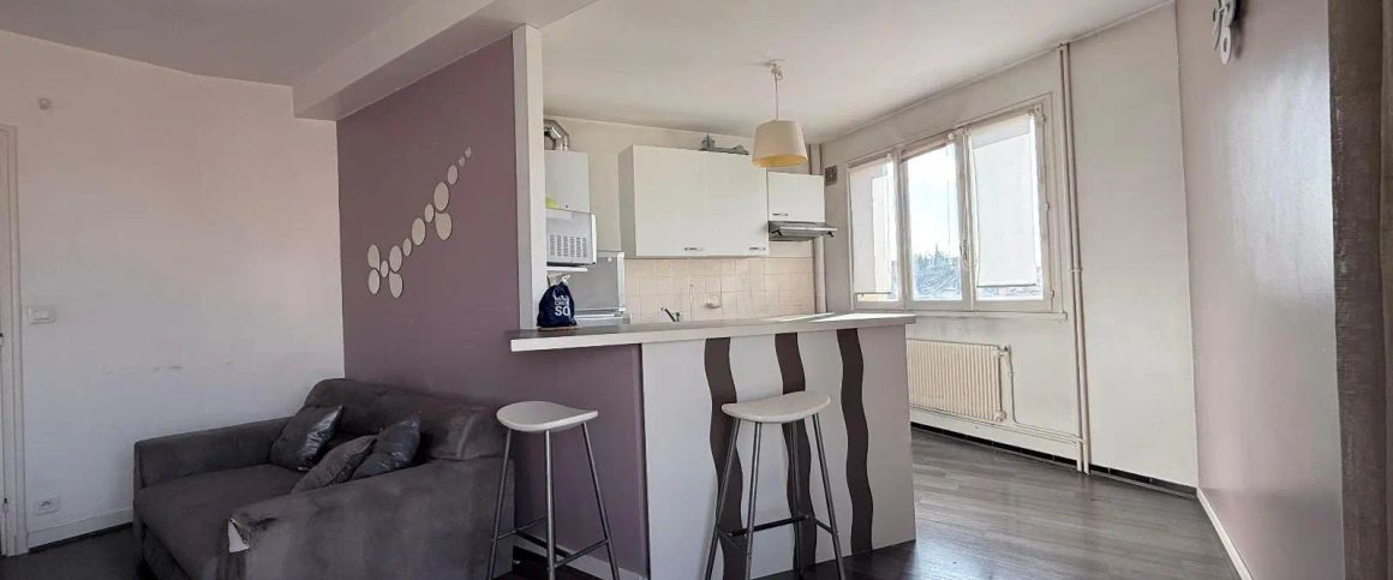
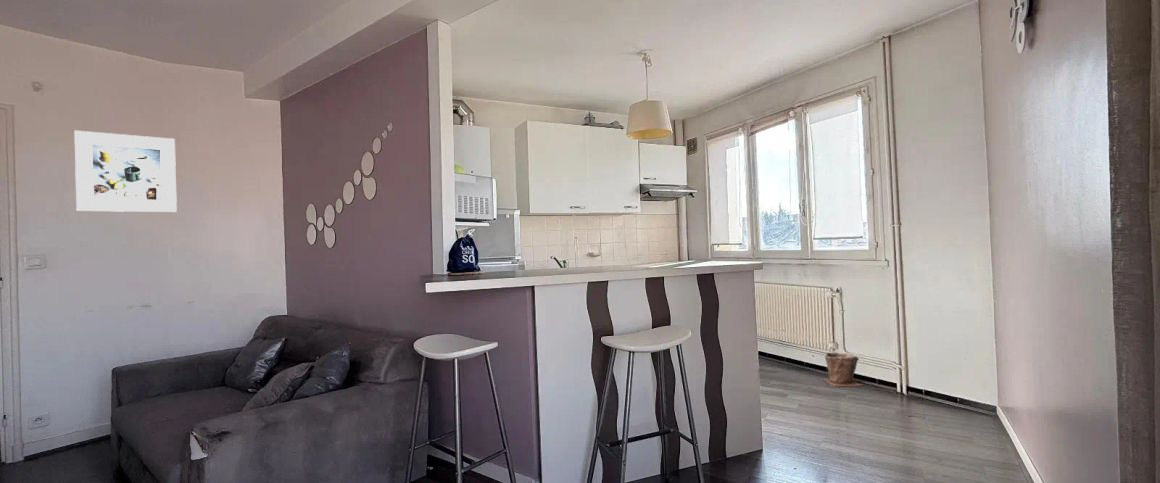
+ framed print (127, 173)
+ plant pot (841, 368)
